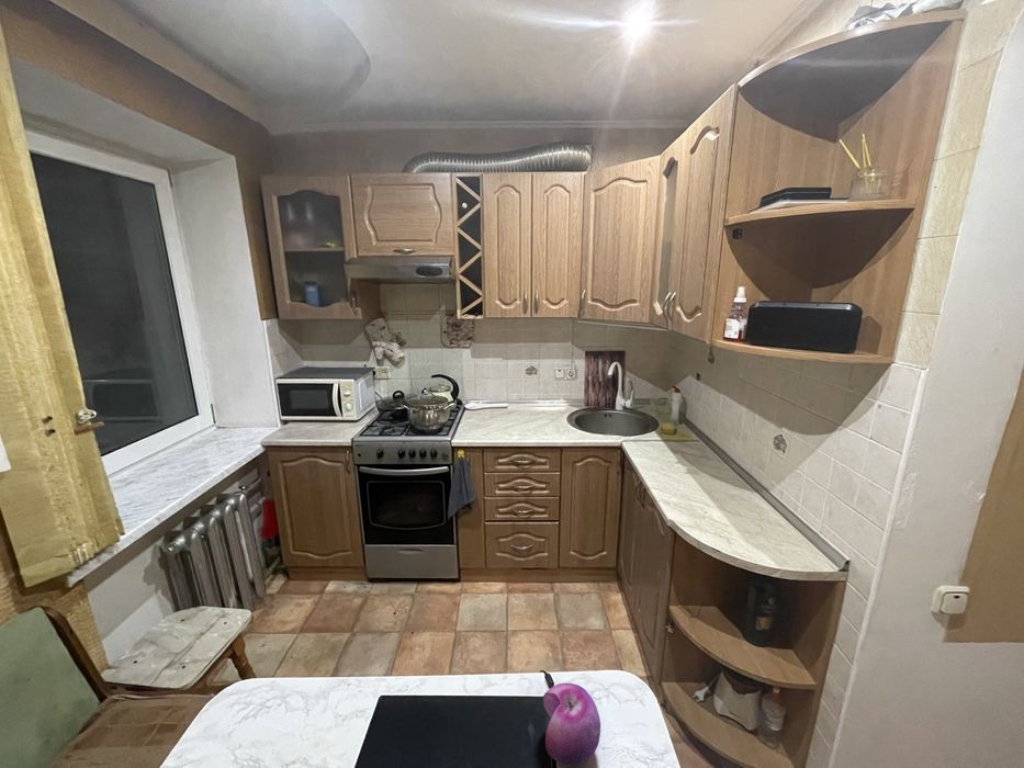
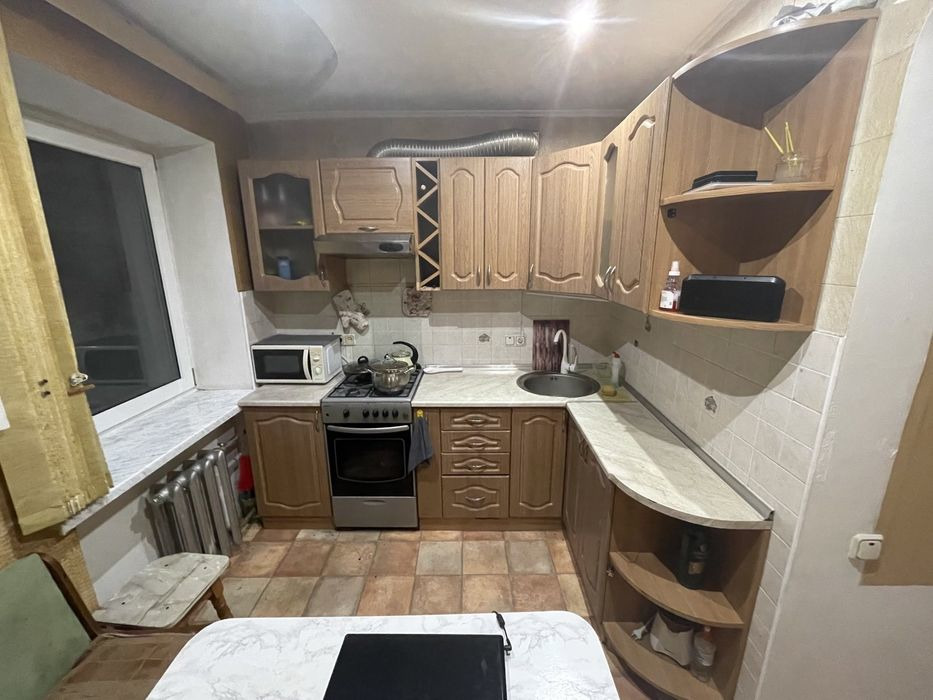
- fruit (570, 721)
